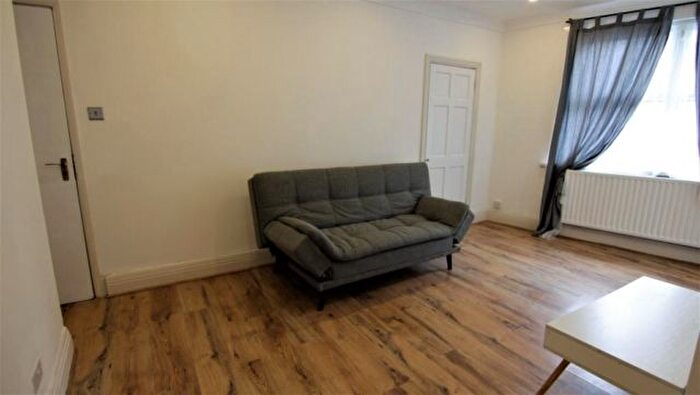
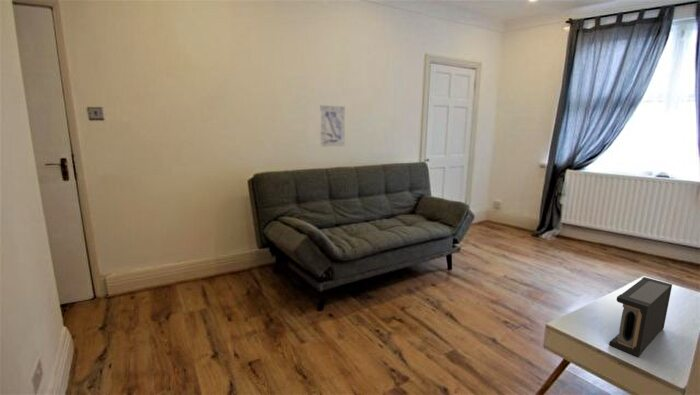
+ wall art (332, 126)
+ speaker (641, 313)
